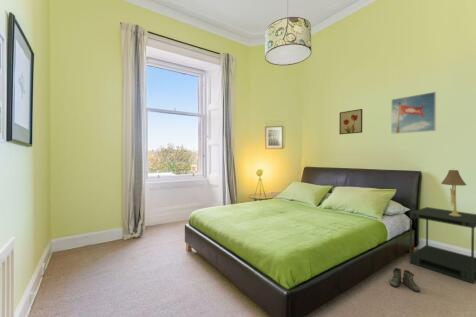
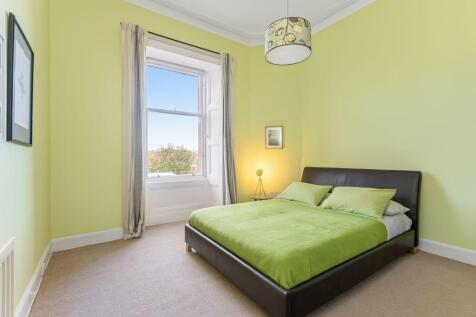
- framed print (412, 114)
- wall art (350, 122)
- side table (443, 249)
- boots (403, 278)
- table lamp (453, 190)
